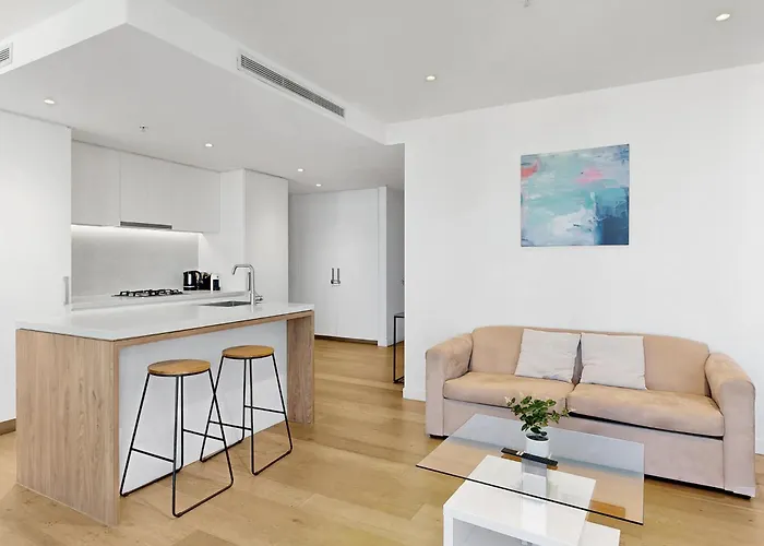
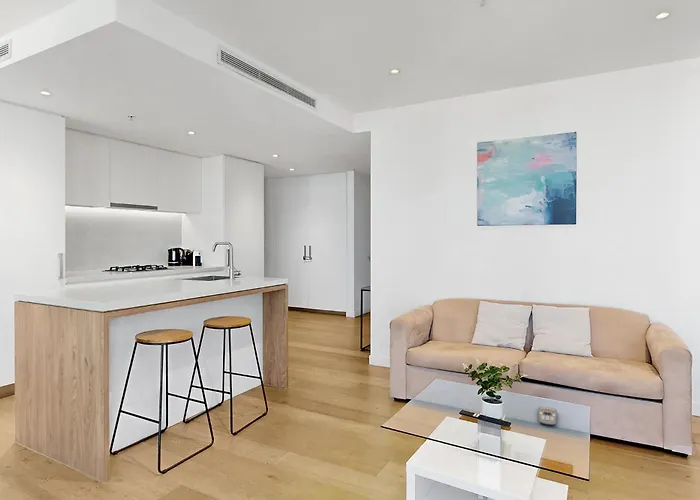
+ remote control (547, 416)
